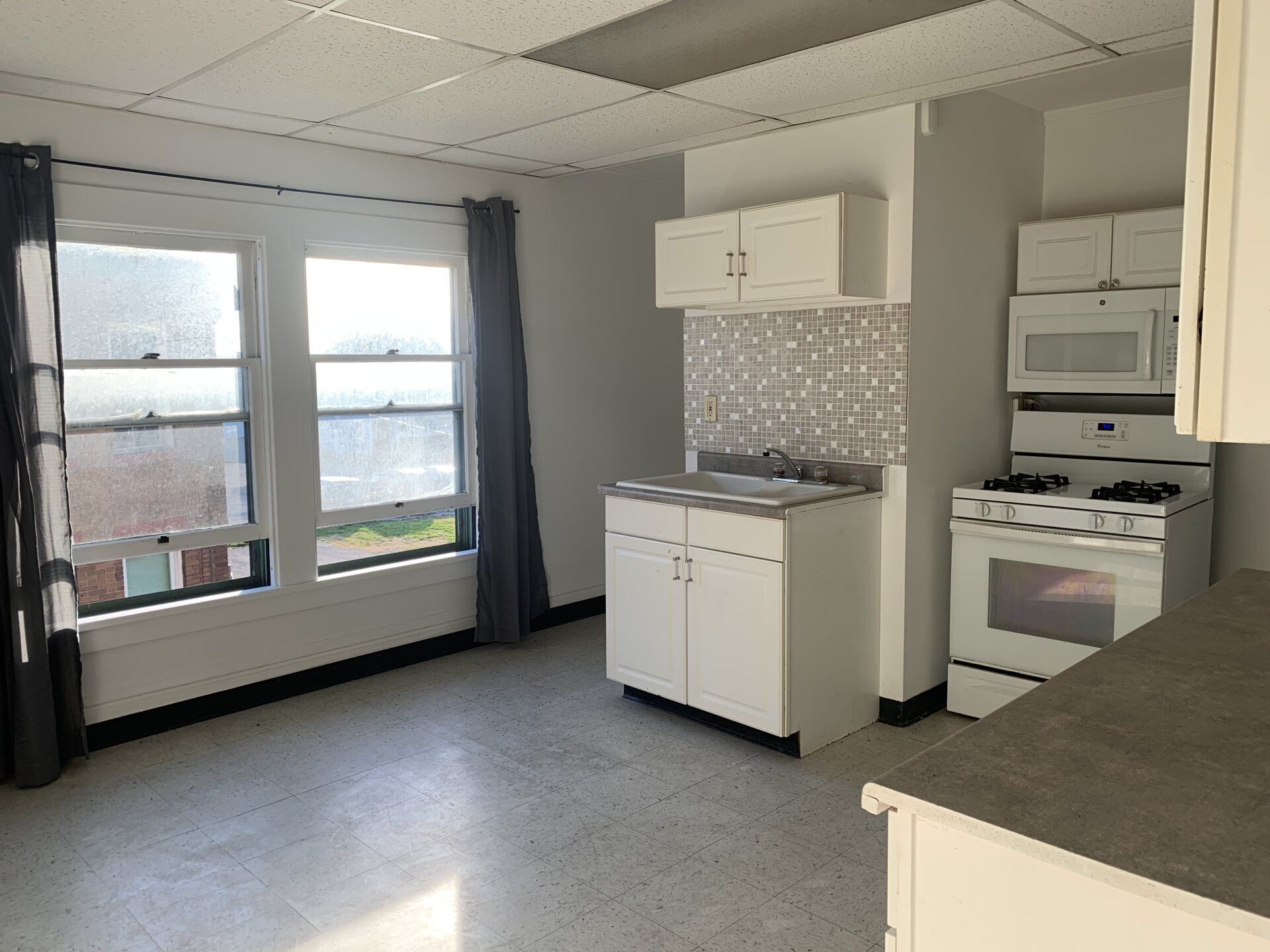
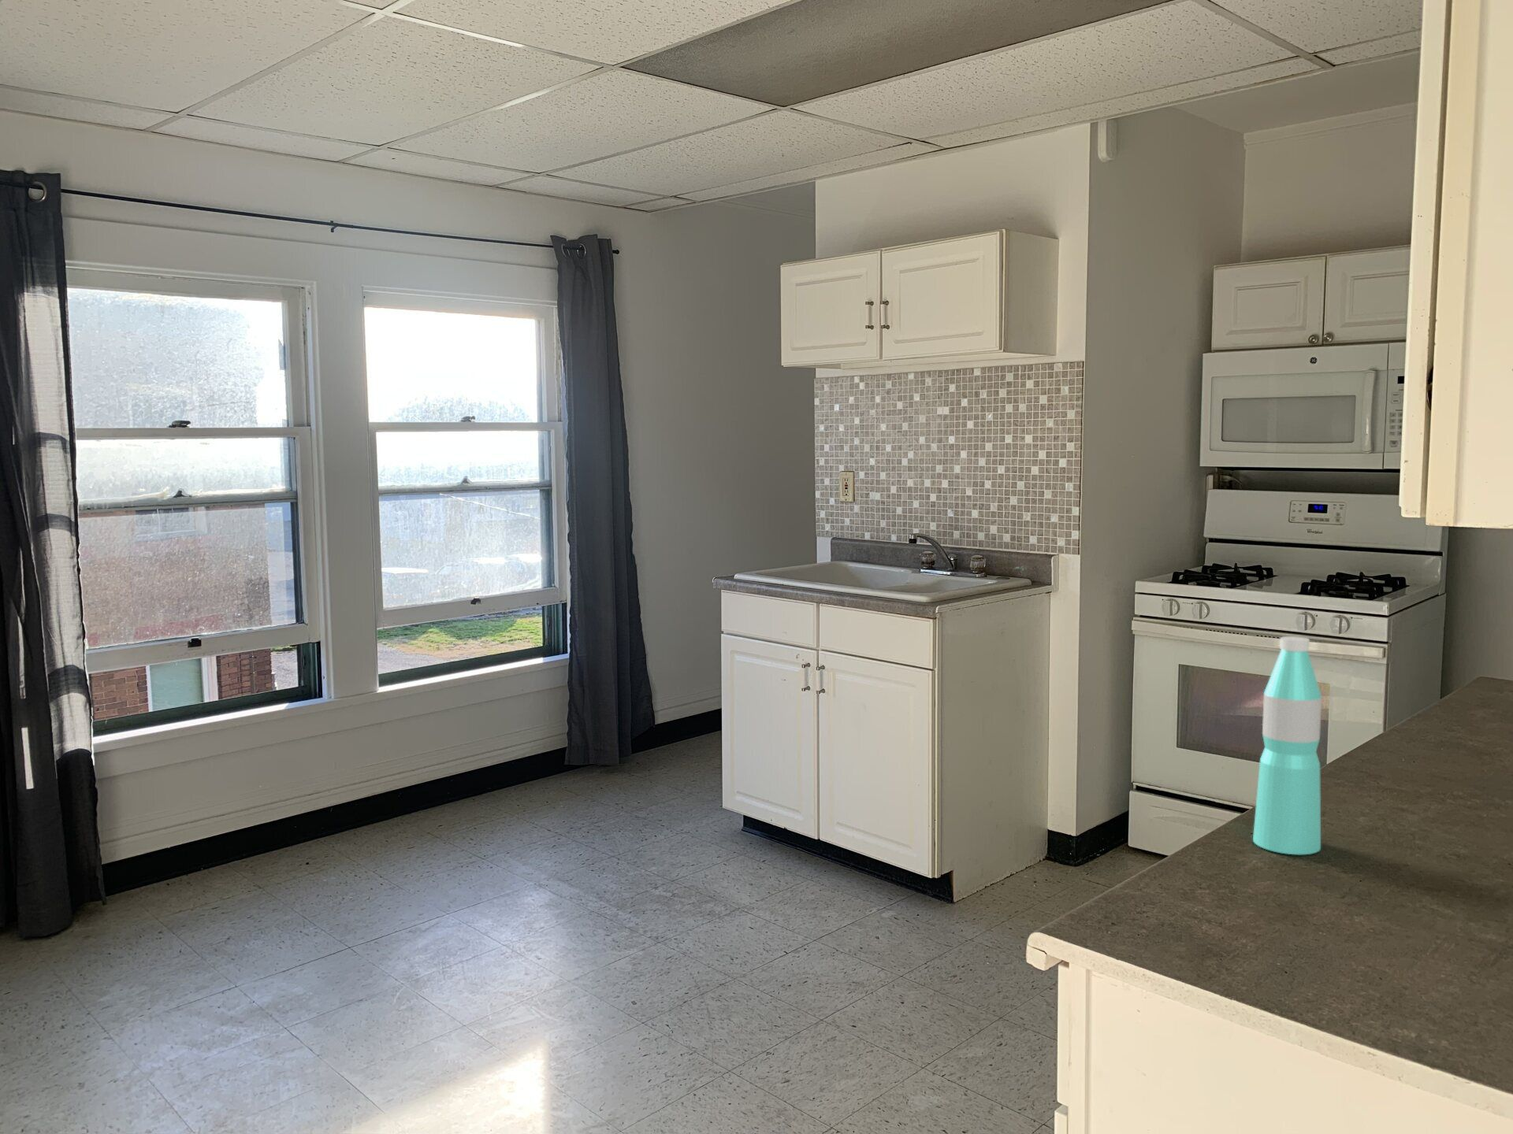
+ water bottle (1290, 742)
